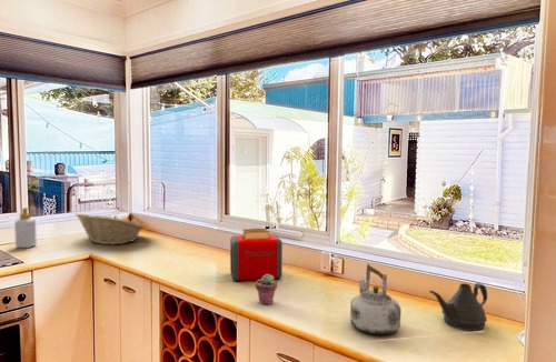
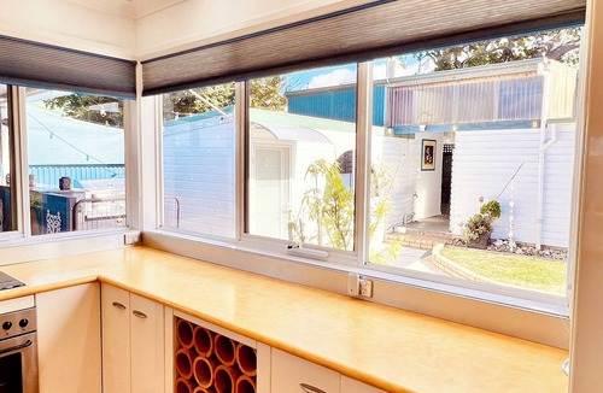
- toaster (255, 253)
- potted succulent (266, 288)
- kettle (373, 295)
- fruit basket (110, 225)
- soap bottle (24, 227)
- teapot (457, 304)
